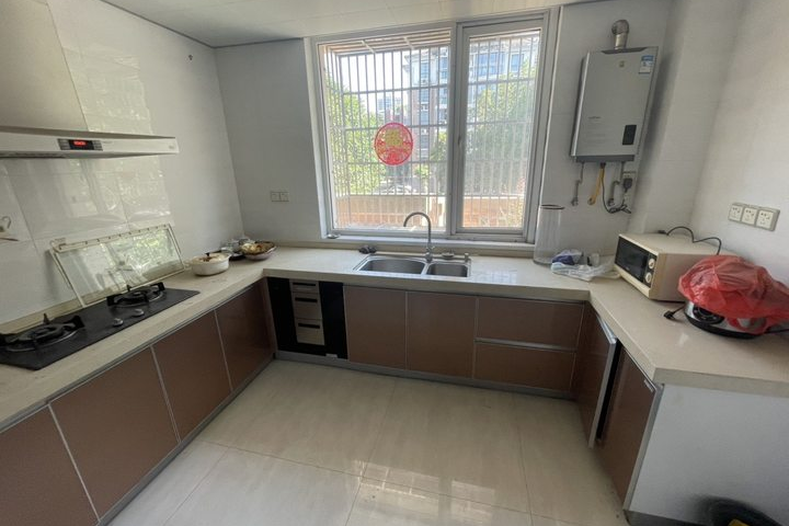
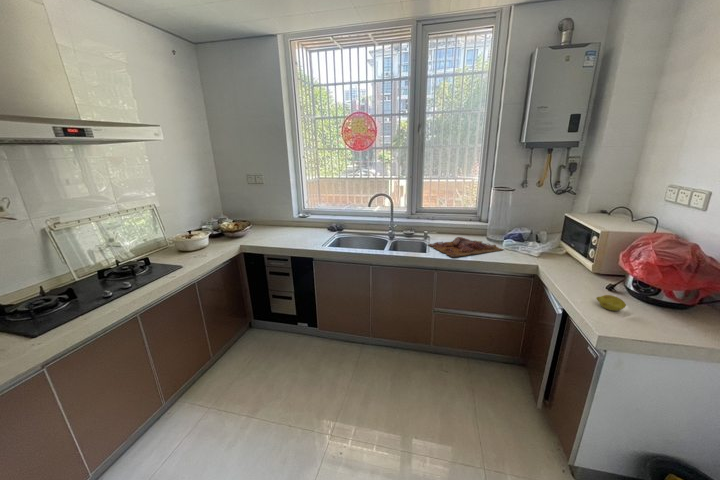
+ cutting board (464, 243)
+ fruit (610, 302)
